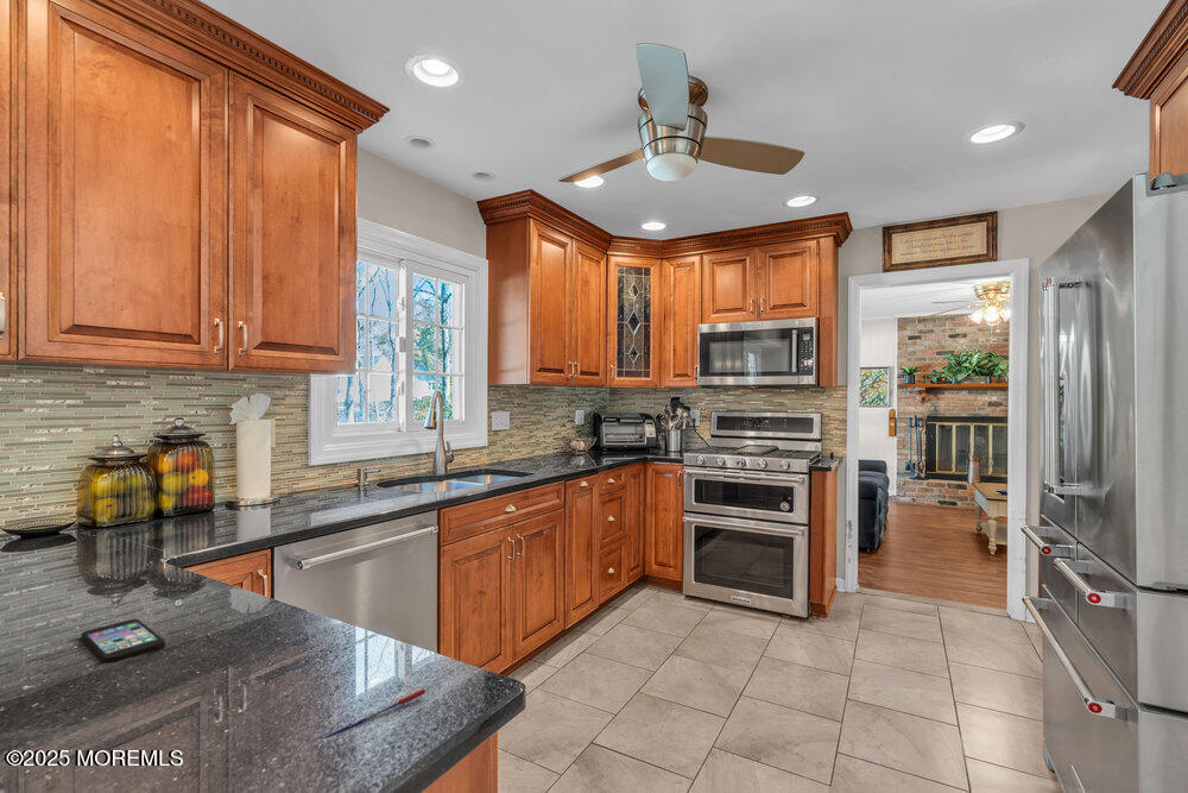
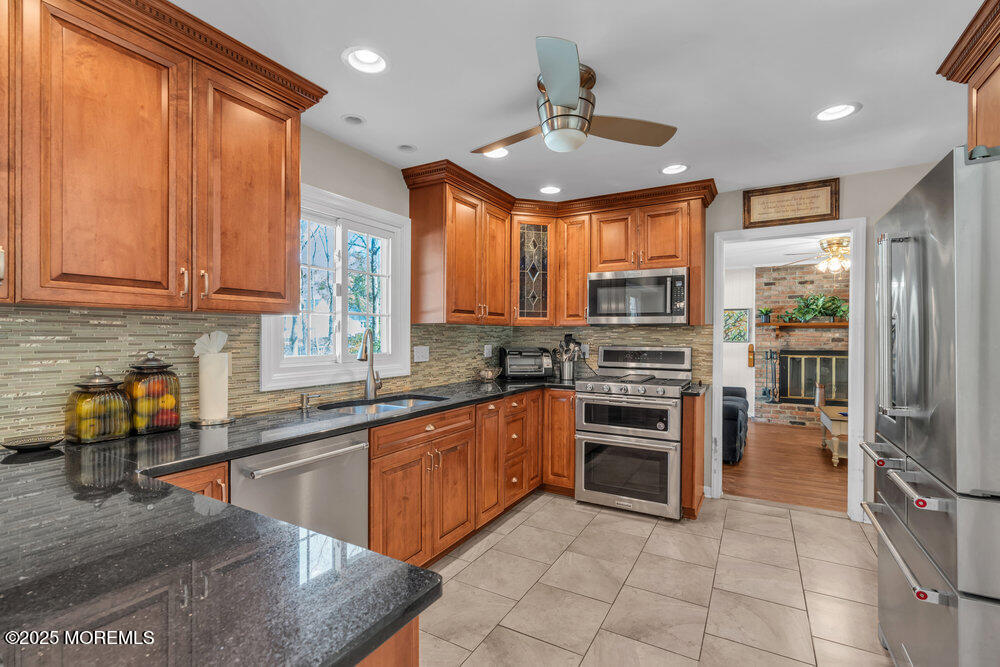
- smartphone (122, 640)
- pen (367, 716)
